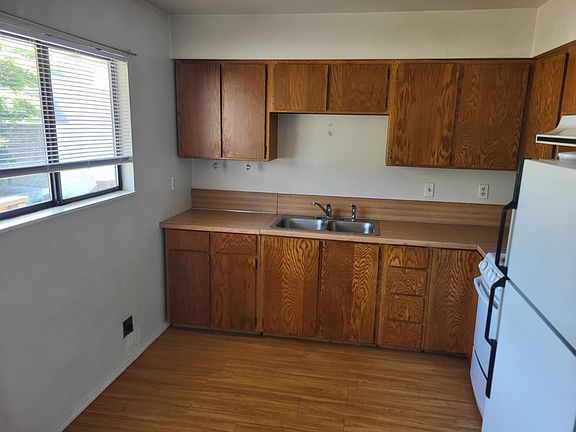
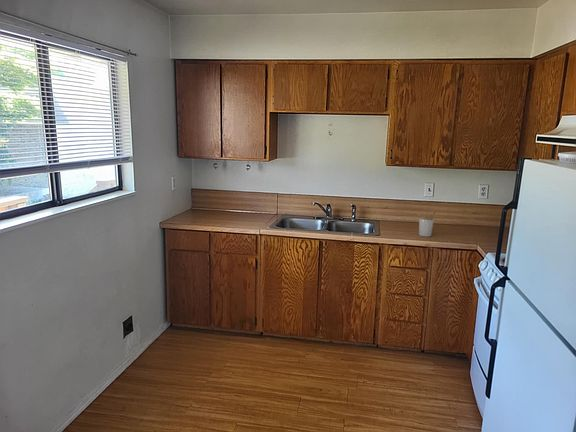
+ utensil holder (426, 223)
